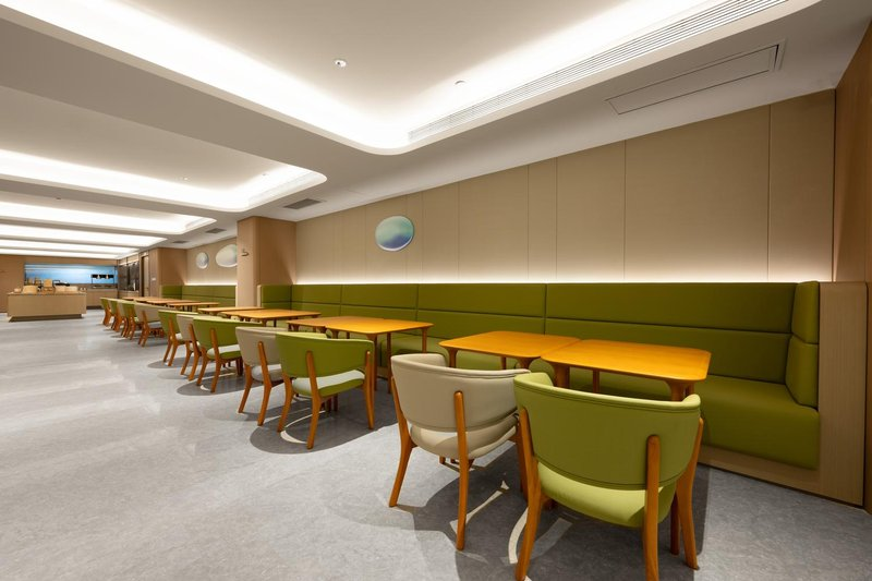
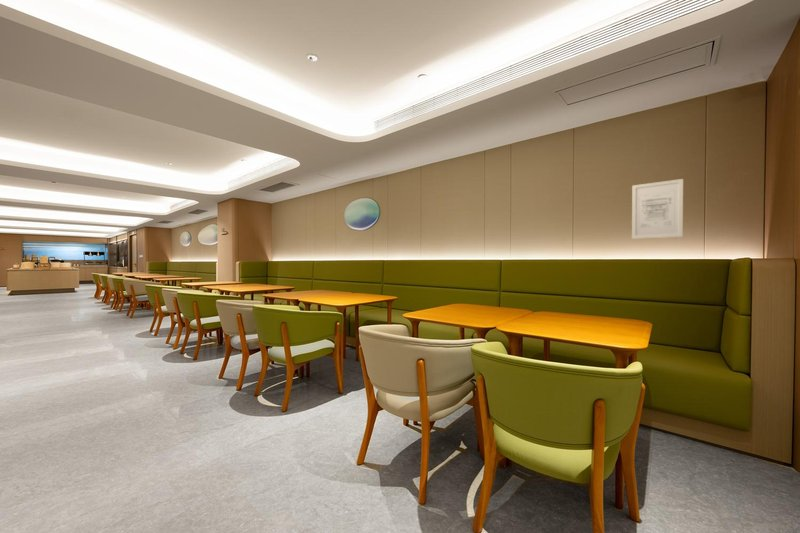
+ wall art (656, 210)
